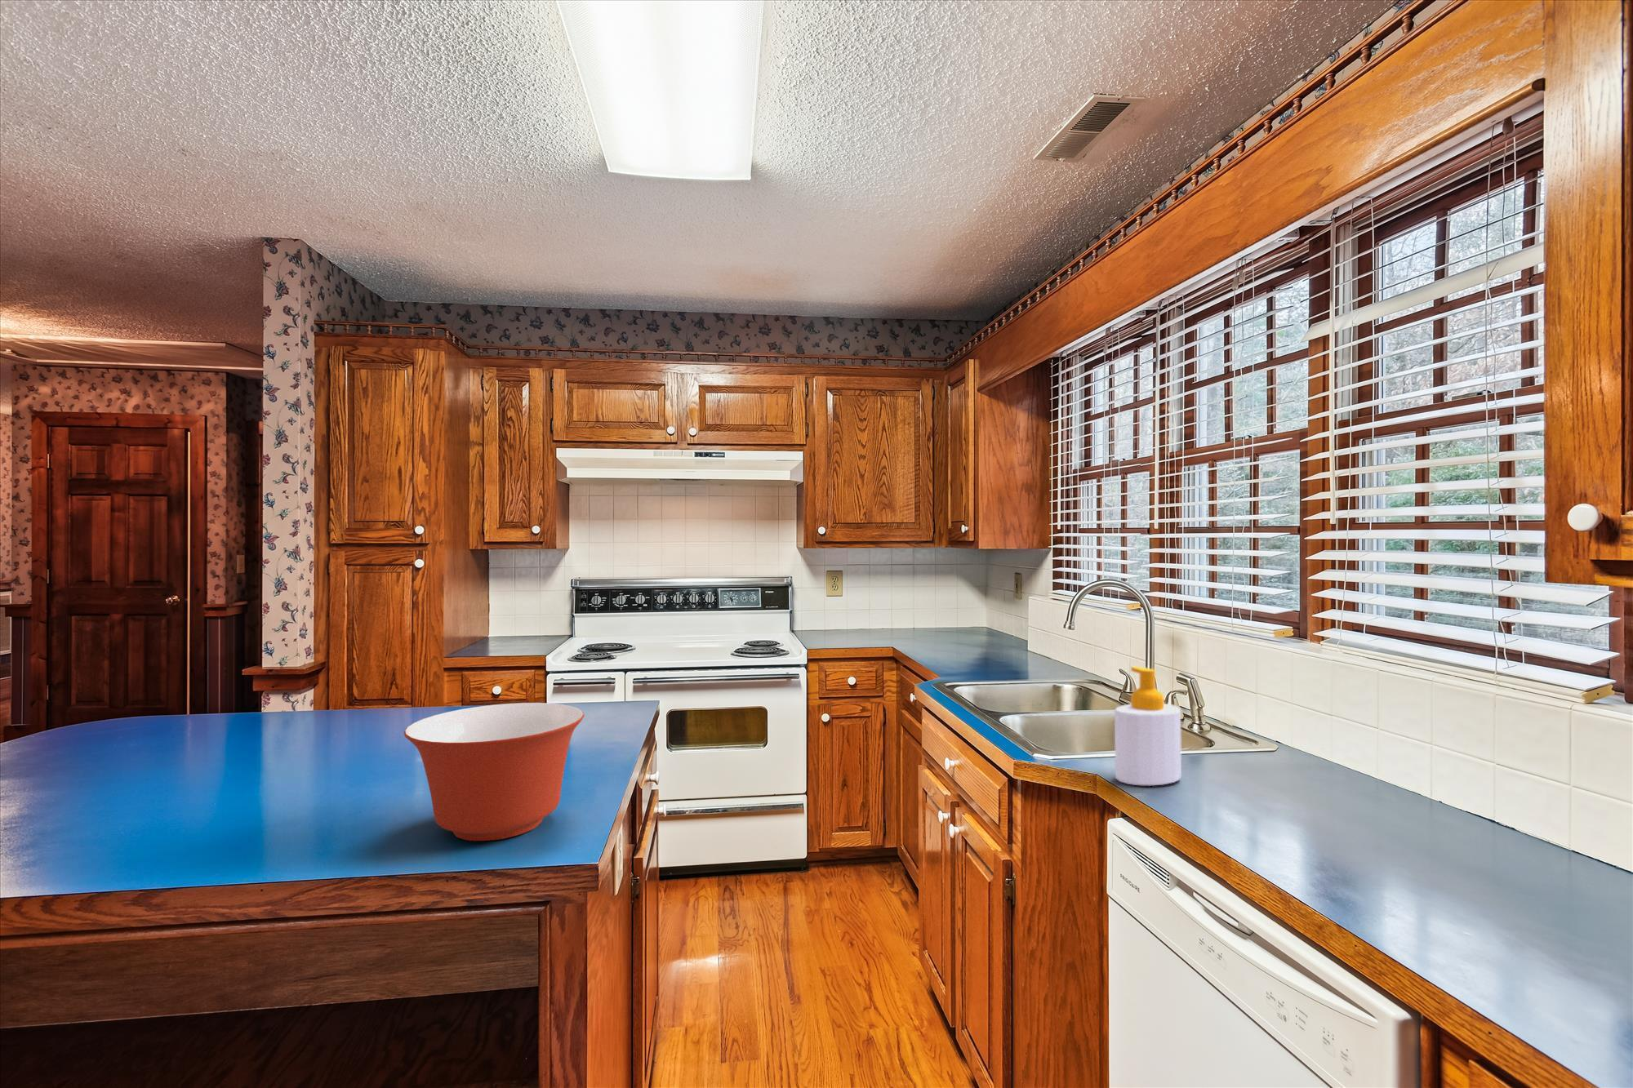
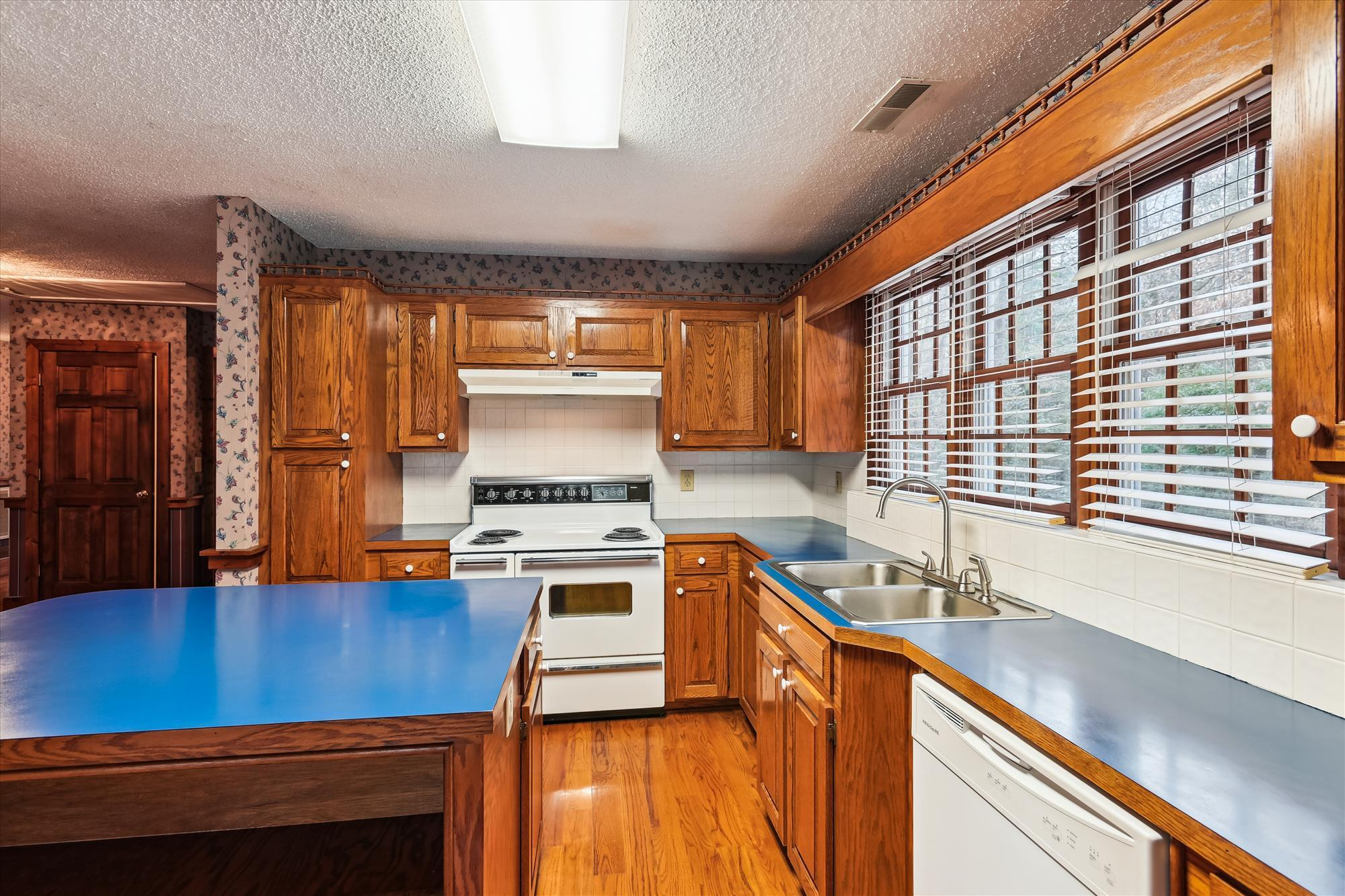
- soap bottle (1147, 724)
- mixing bowl (498, 772)
